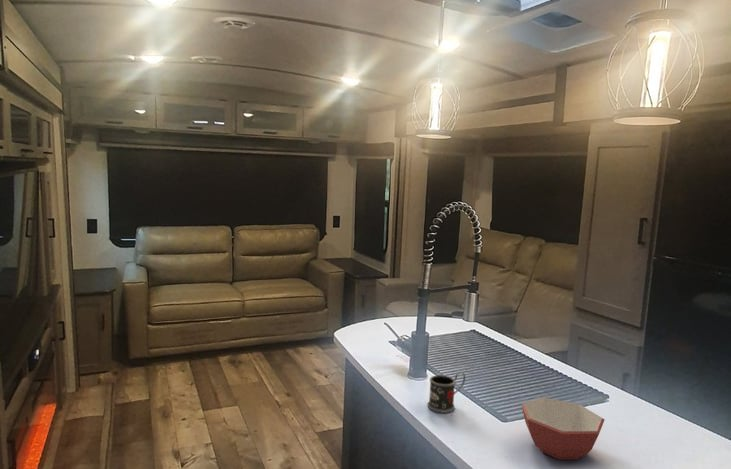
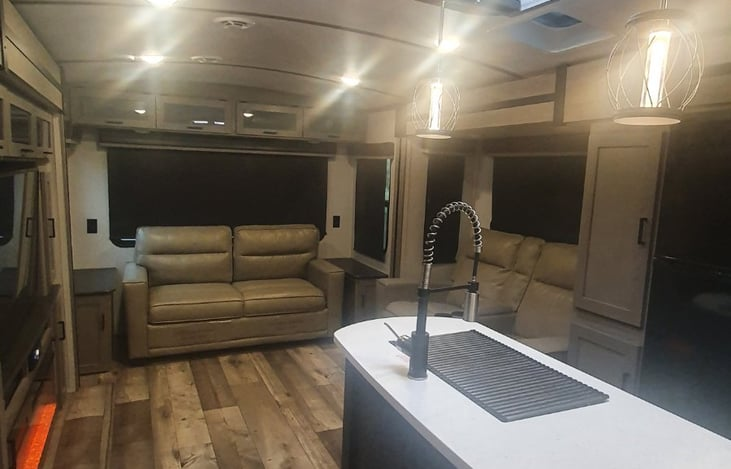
- mug (447, 389)
- bowl (559, 431)
